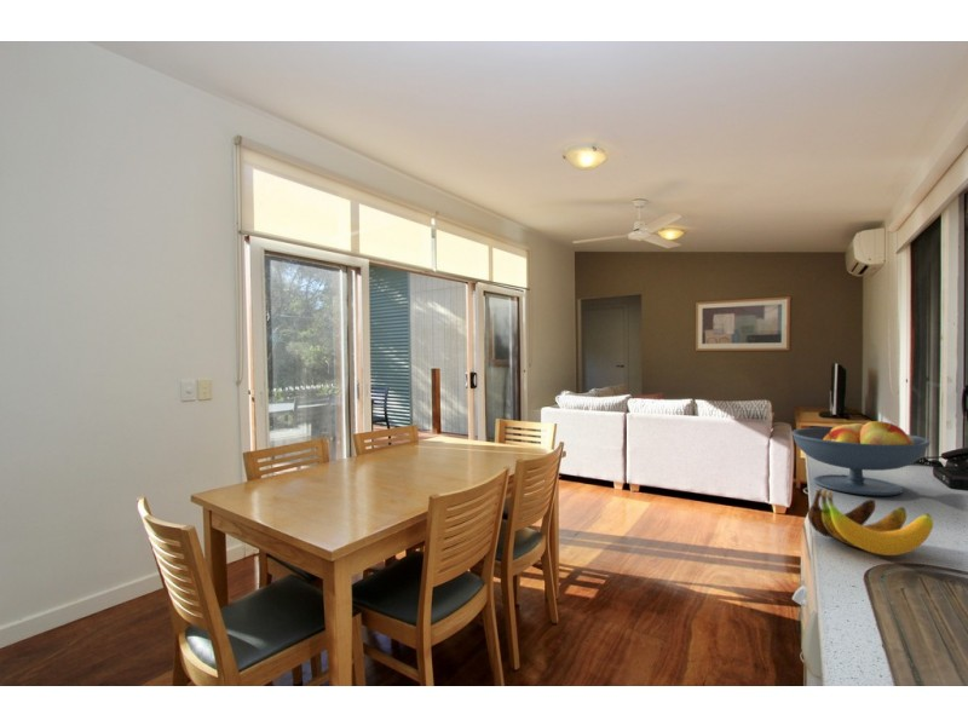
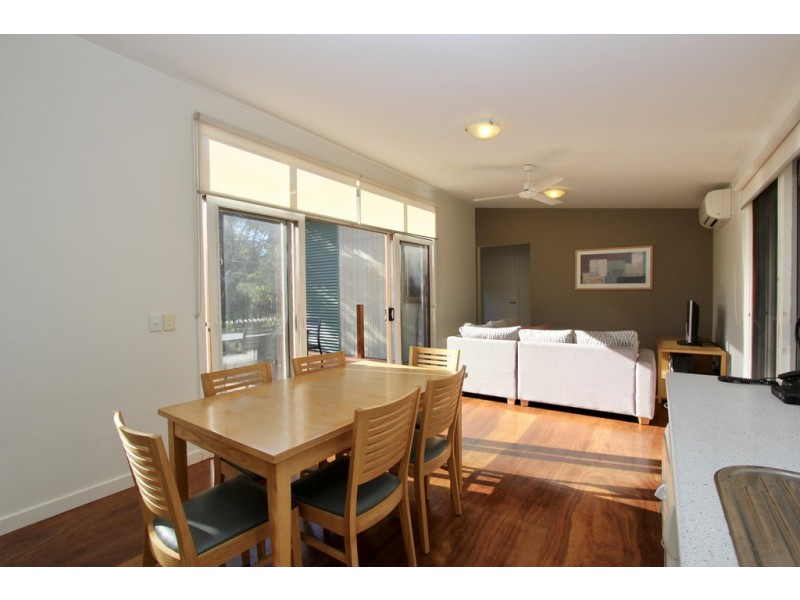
- banana (863, 517)
- fruit bowl (855, 451)
